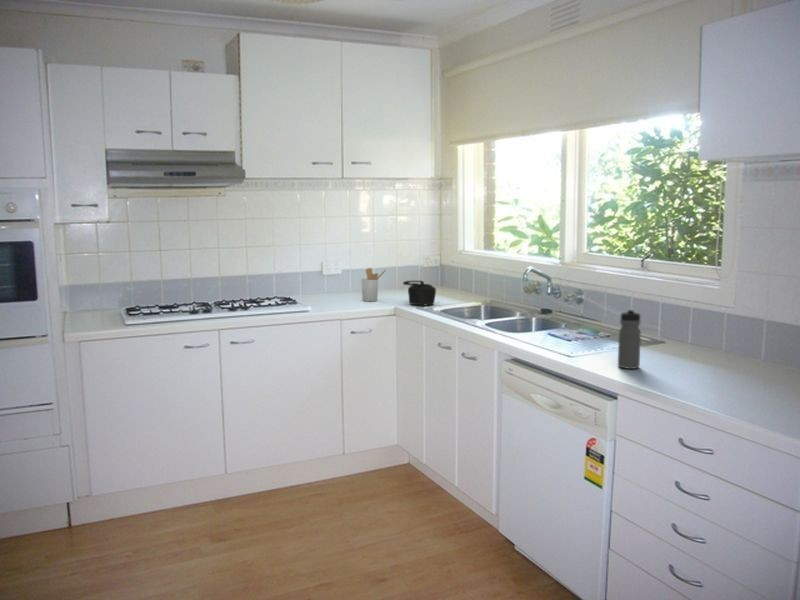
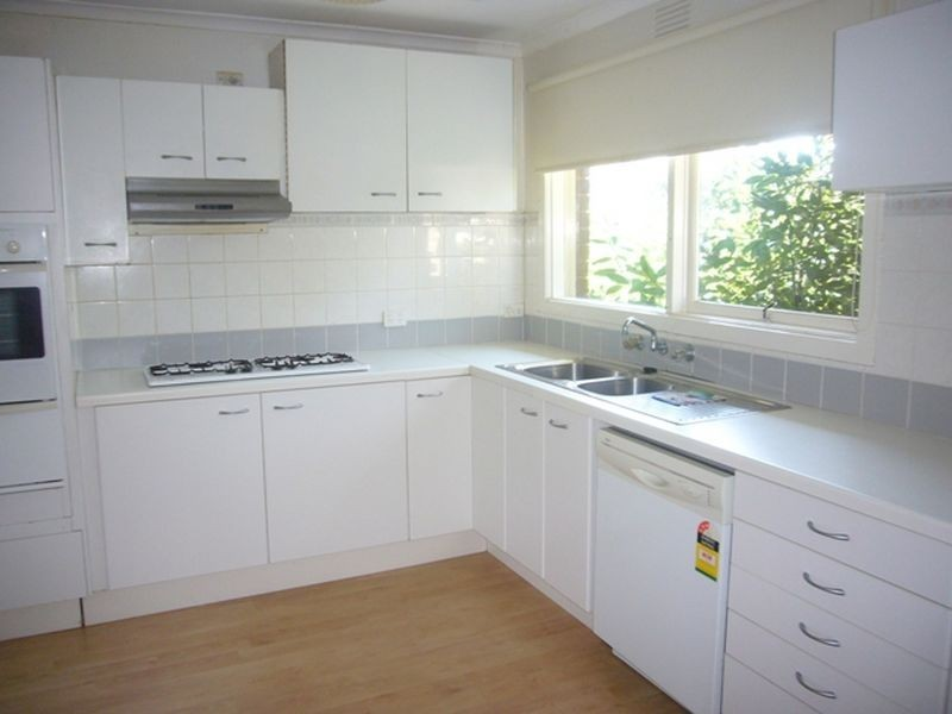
- utensil holder (374, 284)
- water bottle (629, 337)
- teapot (420, 292)
